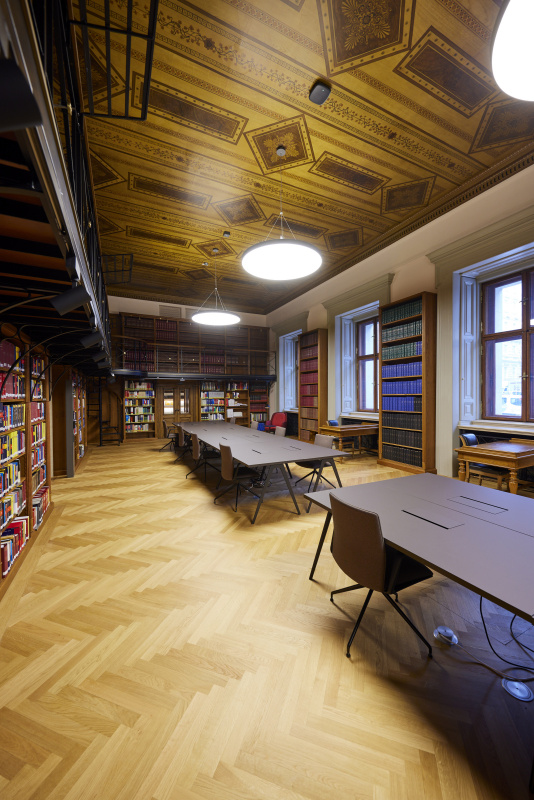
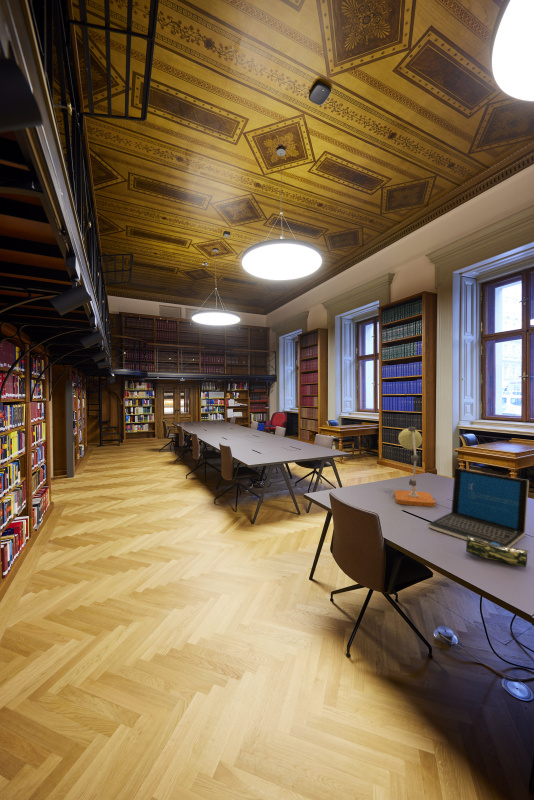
+ laptop (476, 504)
+ pencil case (496, 550)
+ desk lamp (412, 461)
